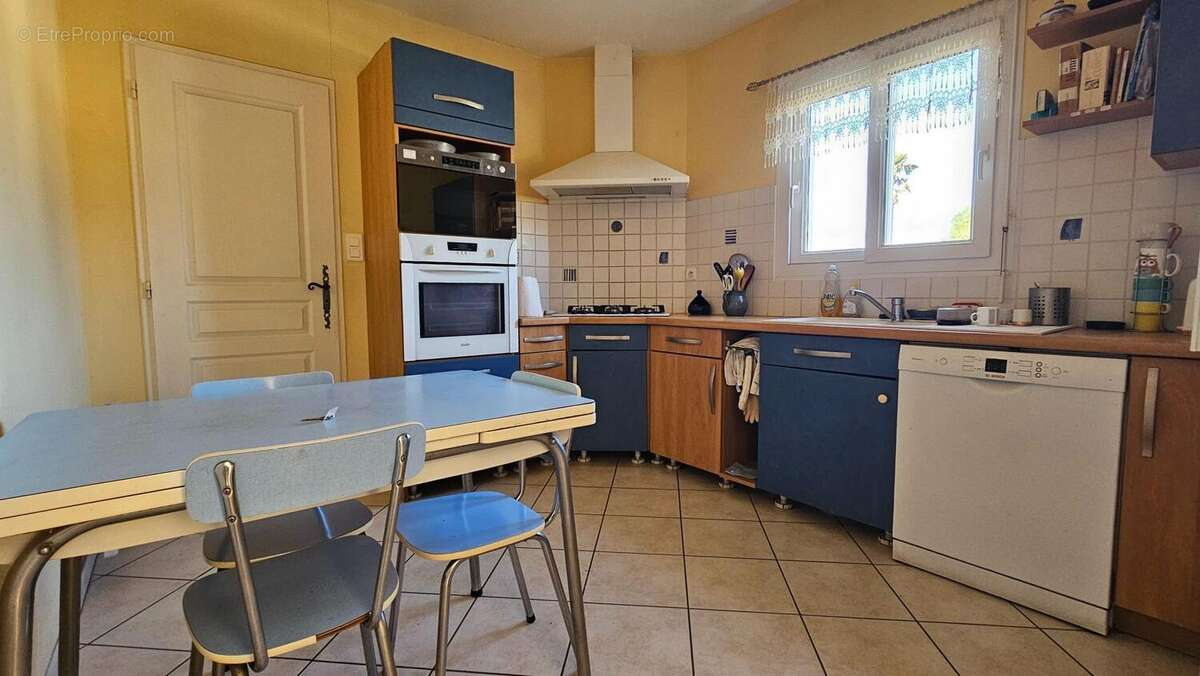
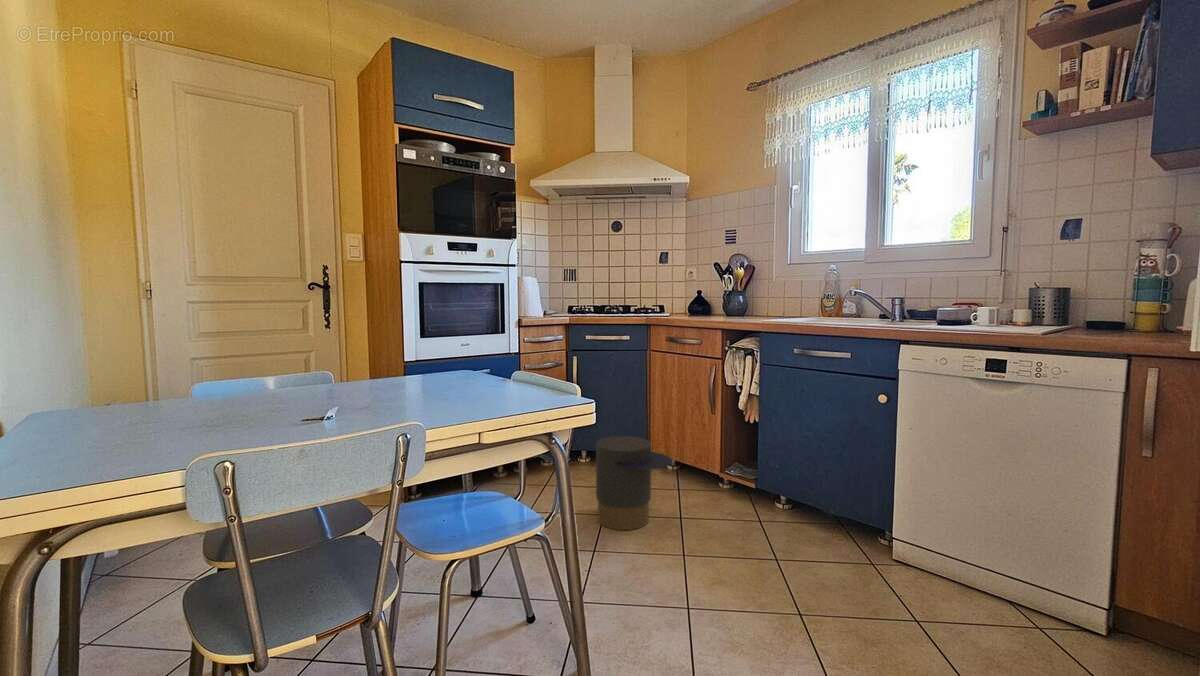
+ trash can (633, 484)
